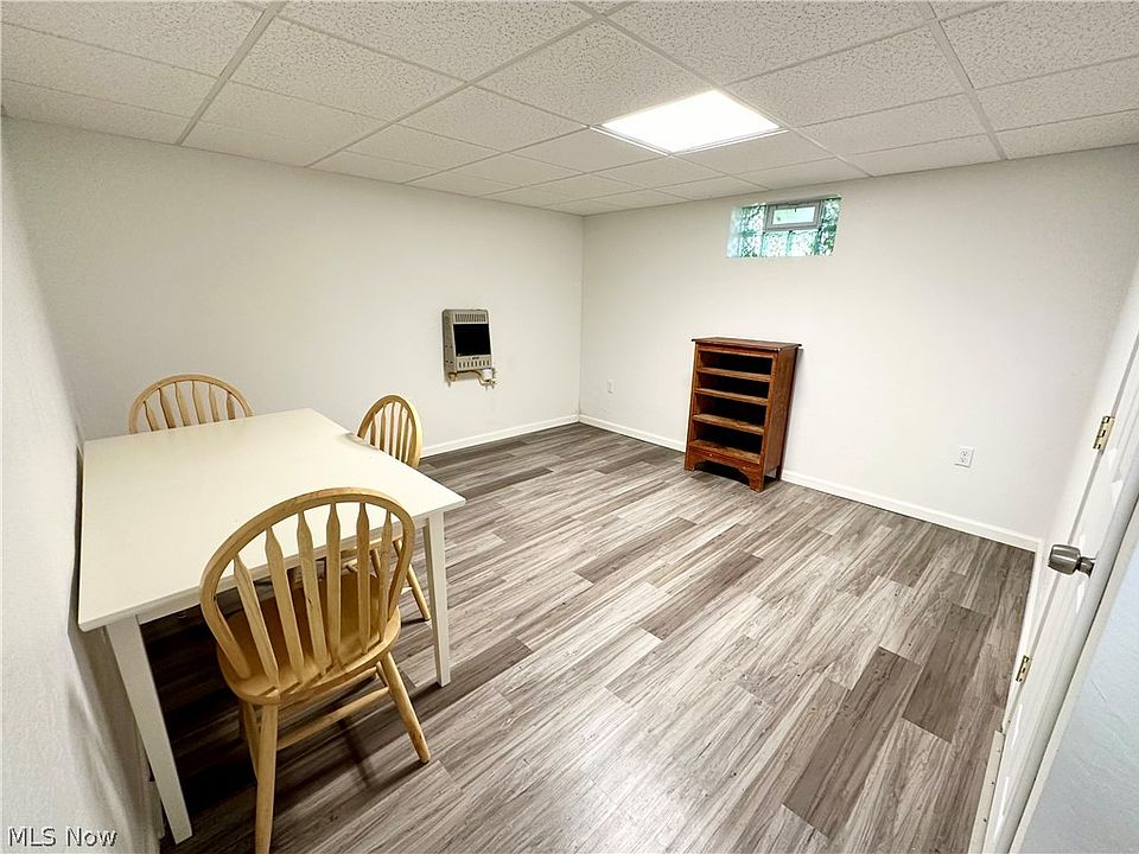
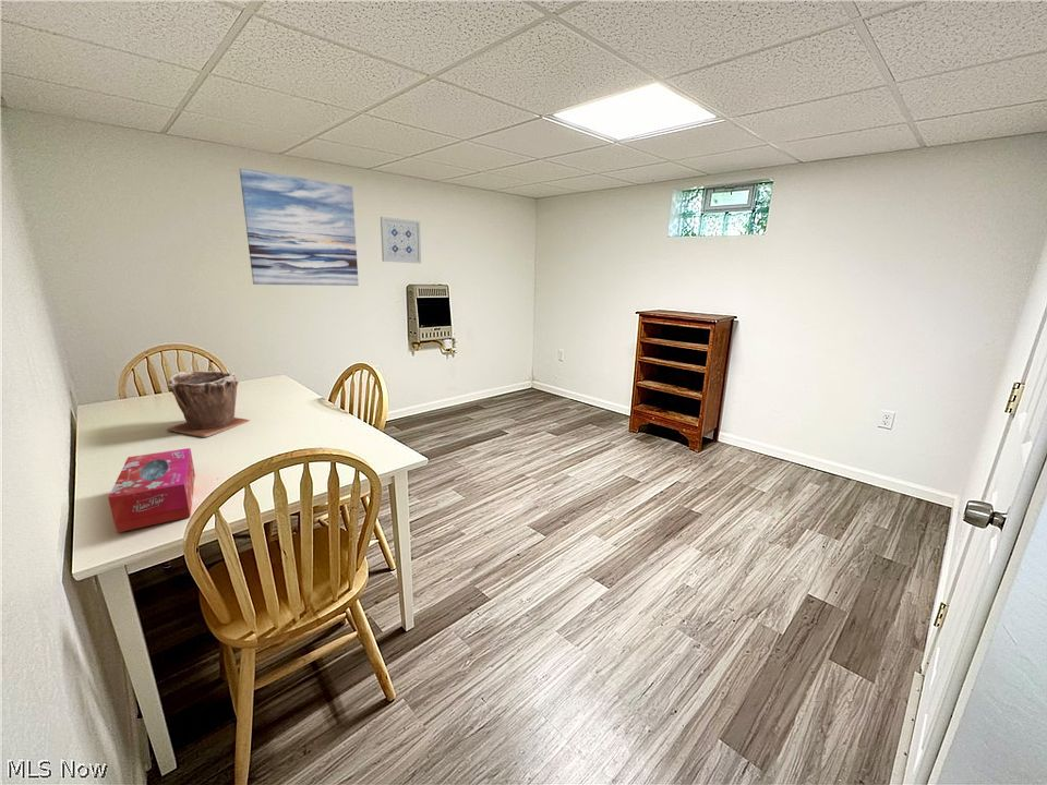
+ plant pot (205, 400)
+ wall art (304, 232)
+ wall art (401, 241)
+ tissue box (157, 485)
